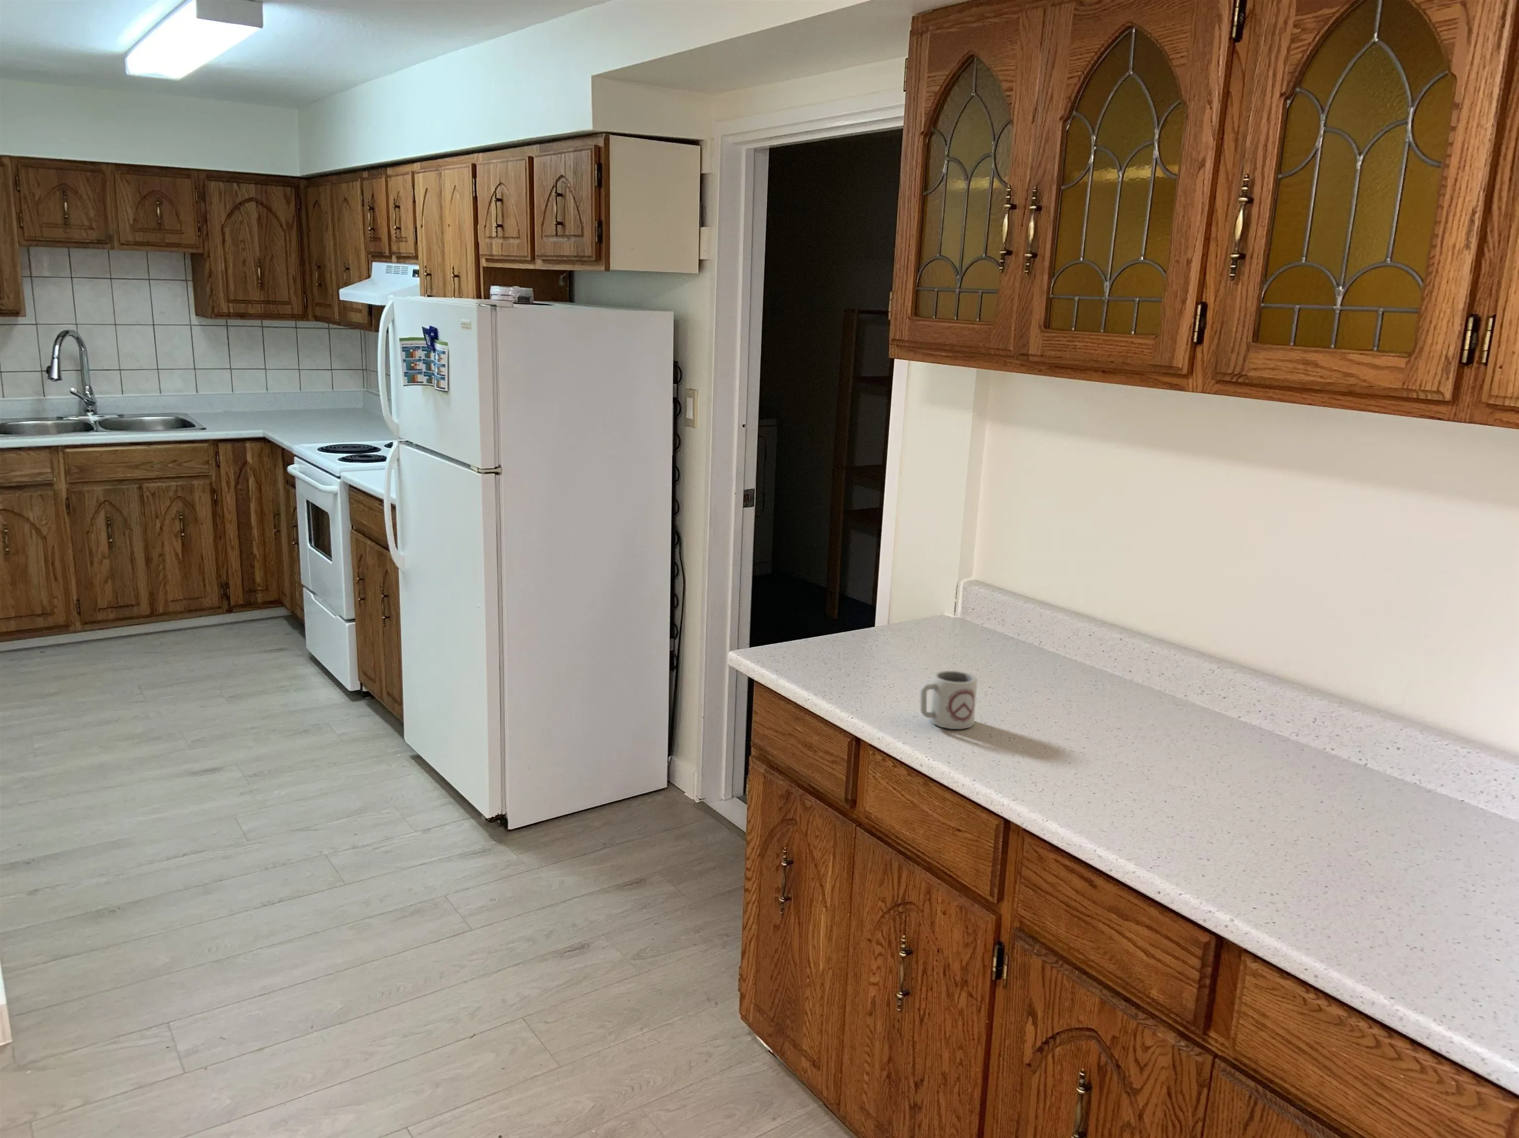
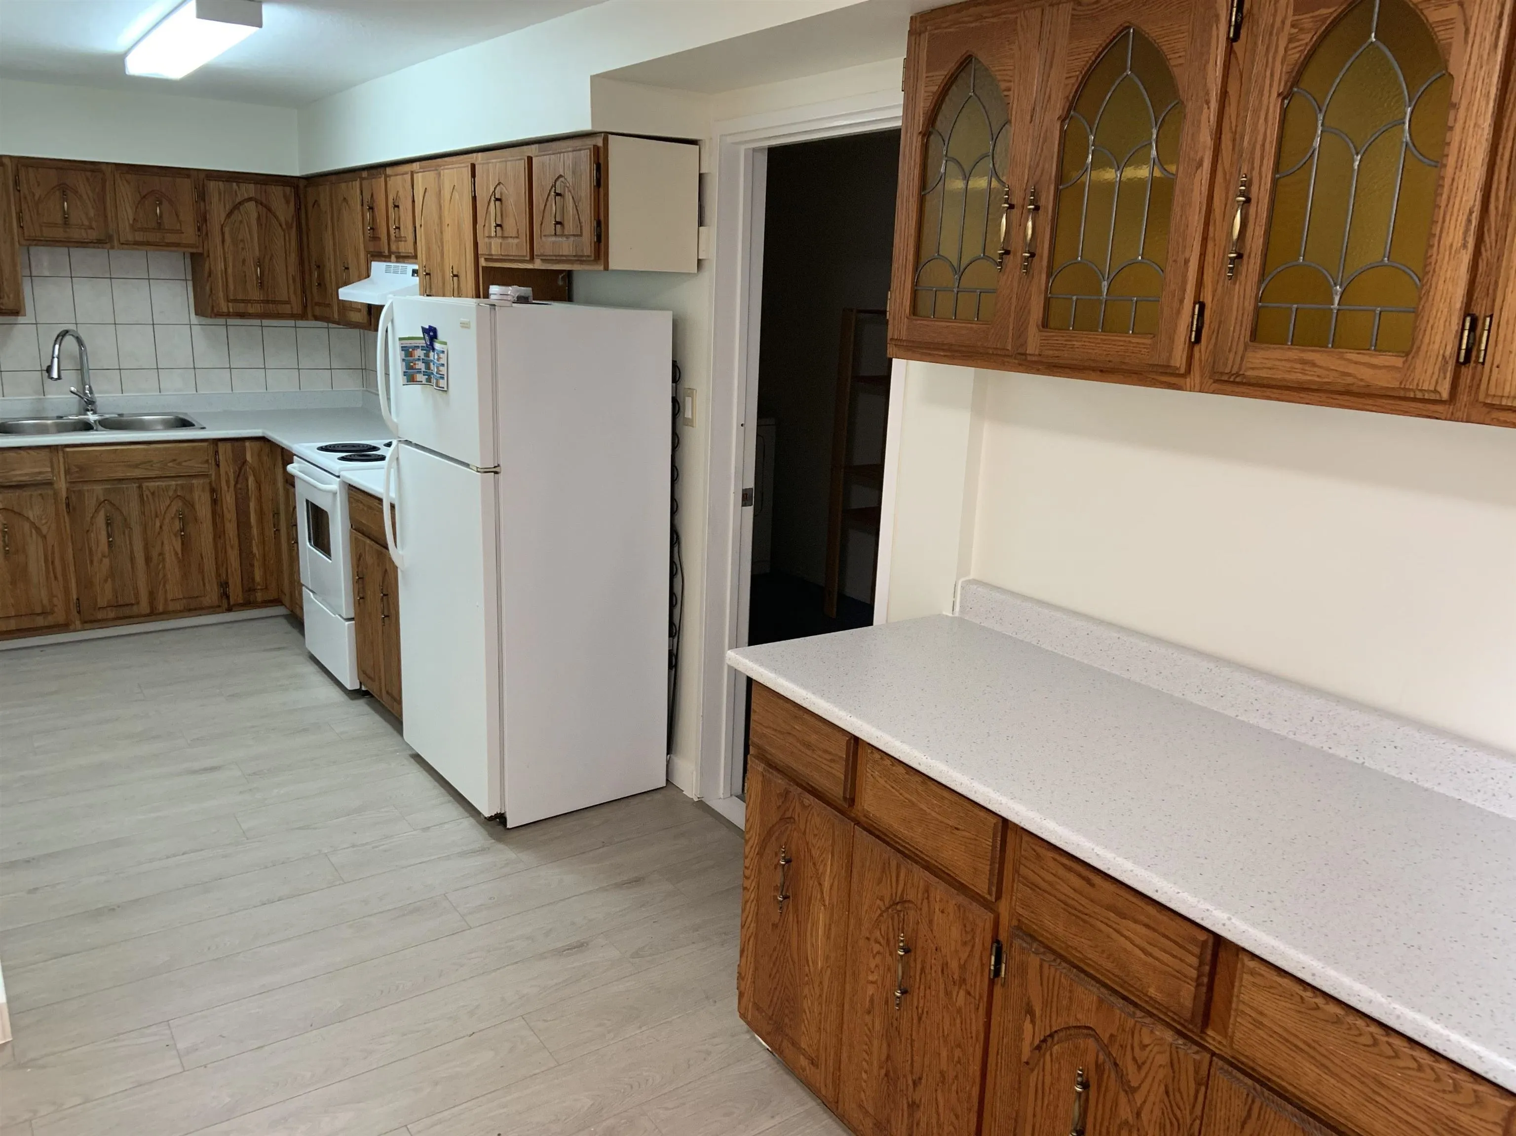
- cup (947, 699)
